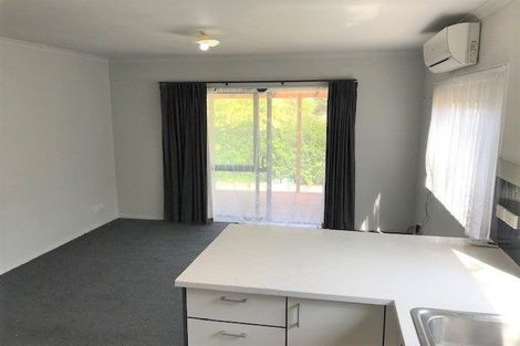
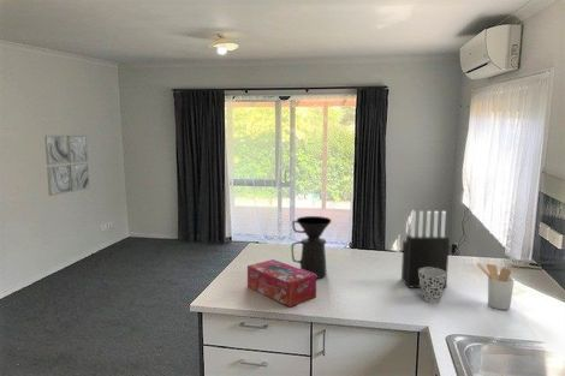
+ tissue box (280, 280)
+ utensil holder (493, 284)
+ knife block (423, 246)
+ wall art (69, 162)
+ cup (432, 285)
+ coffee maker (313, 247)
